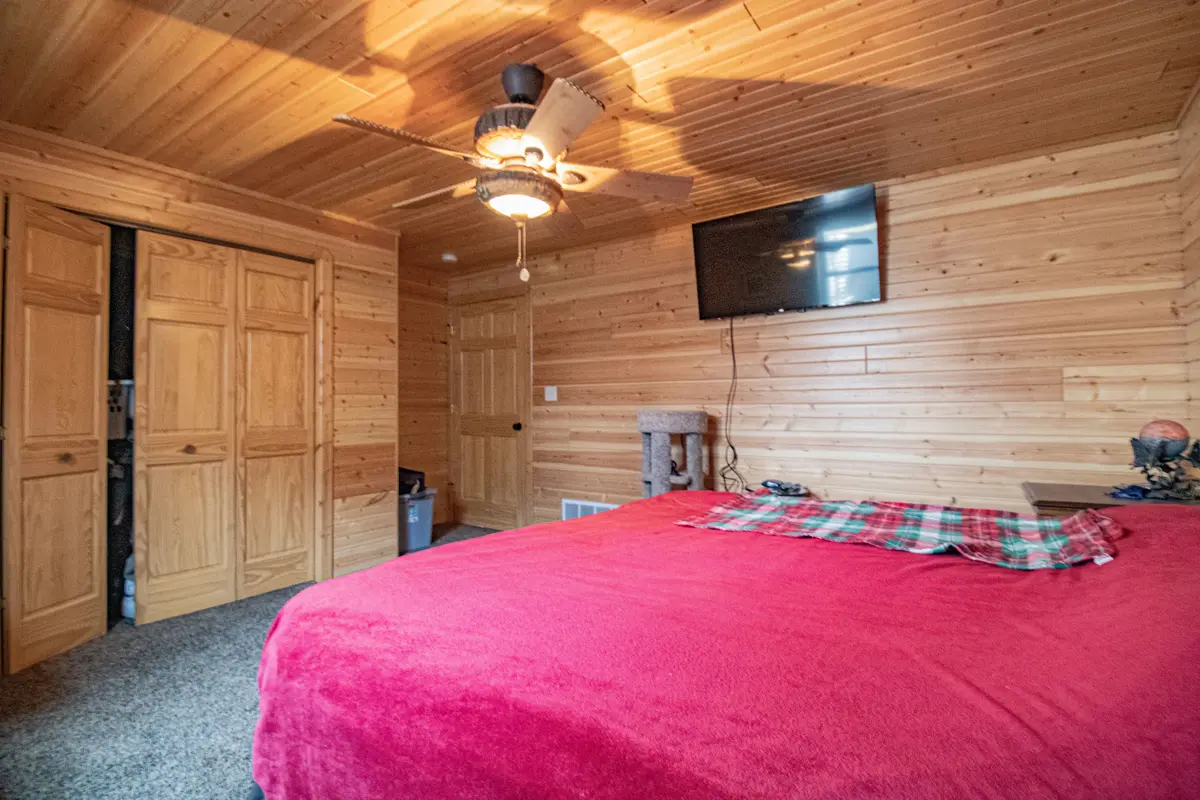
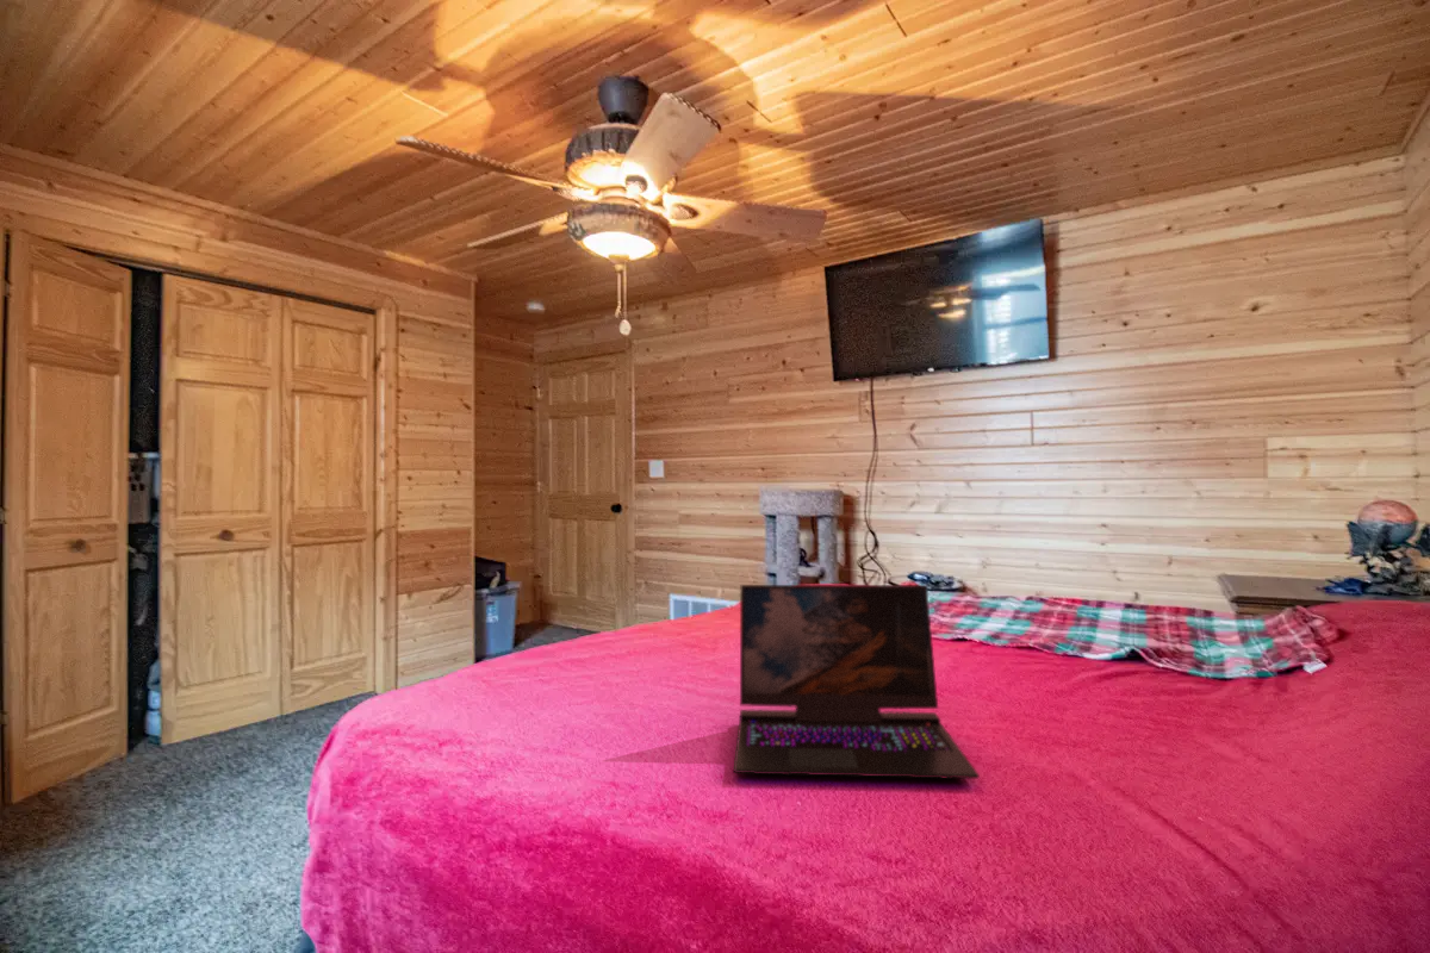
+ laptop (841, 669)
